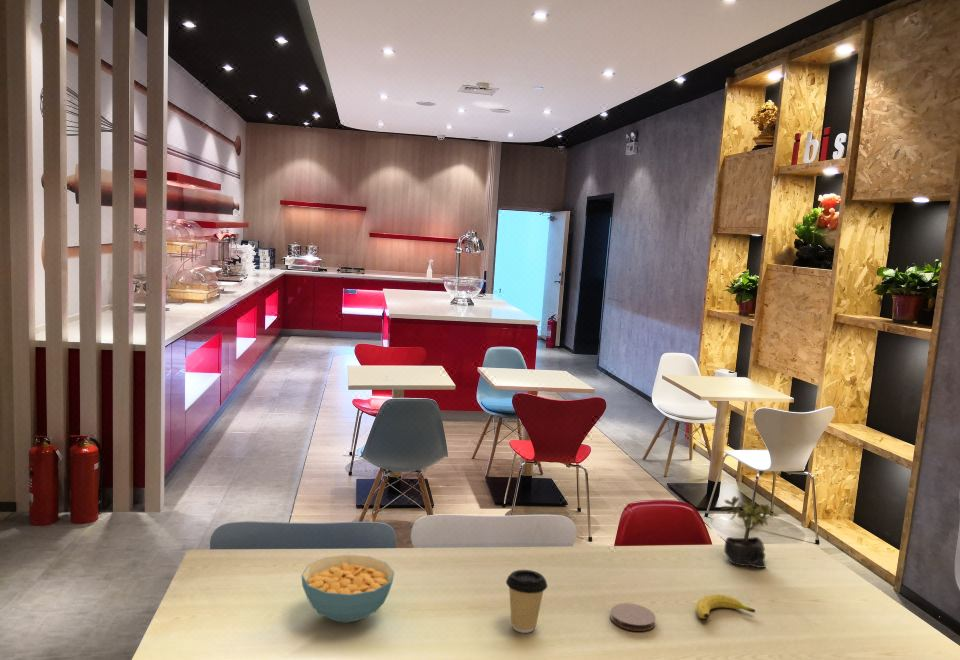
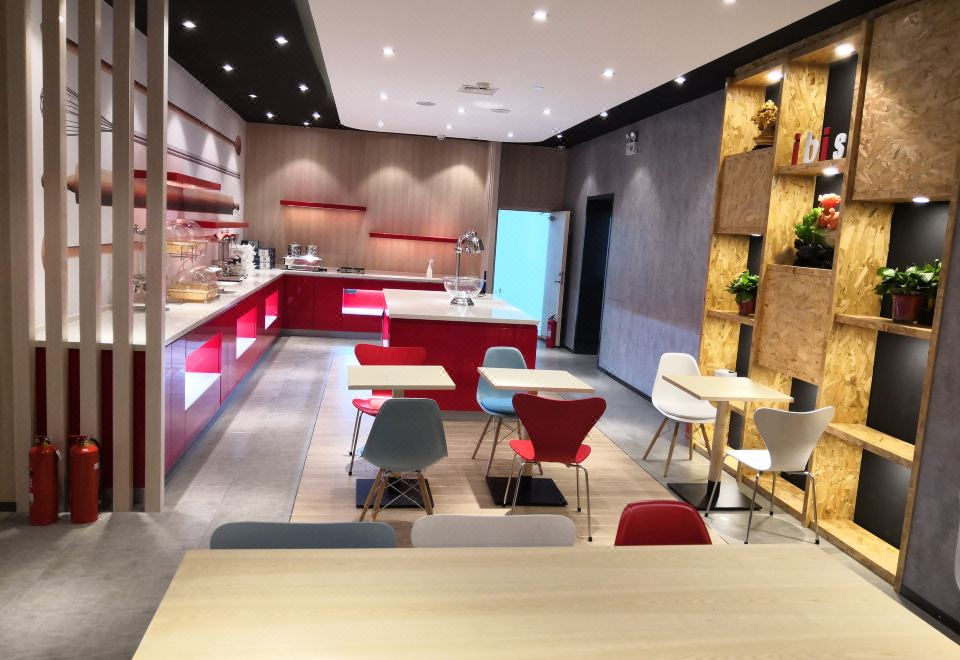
- coffee cup (525, 601)
- succulent plant (748, 531)
- cereal bowl (347, 594)
- coaster (632, 616)
- fruit (725, 607)
